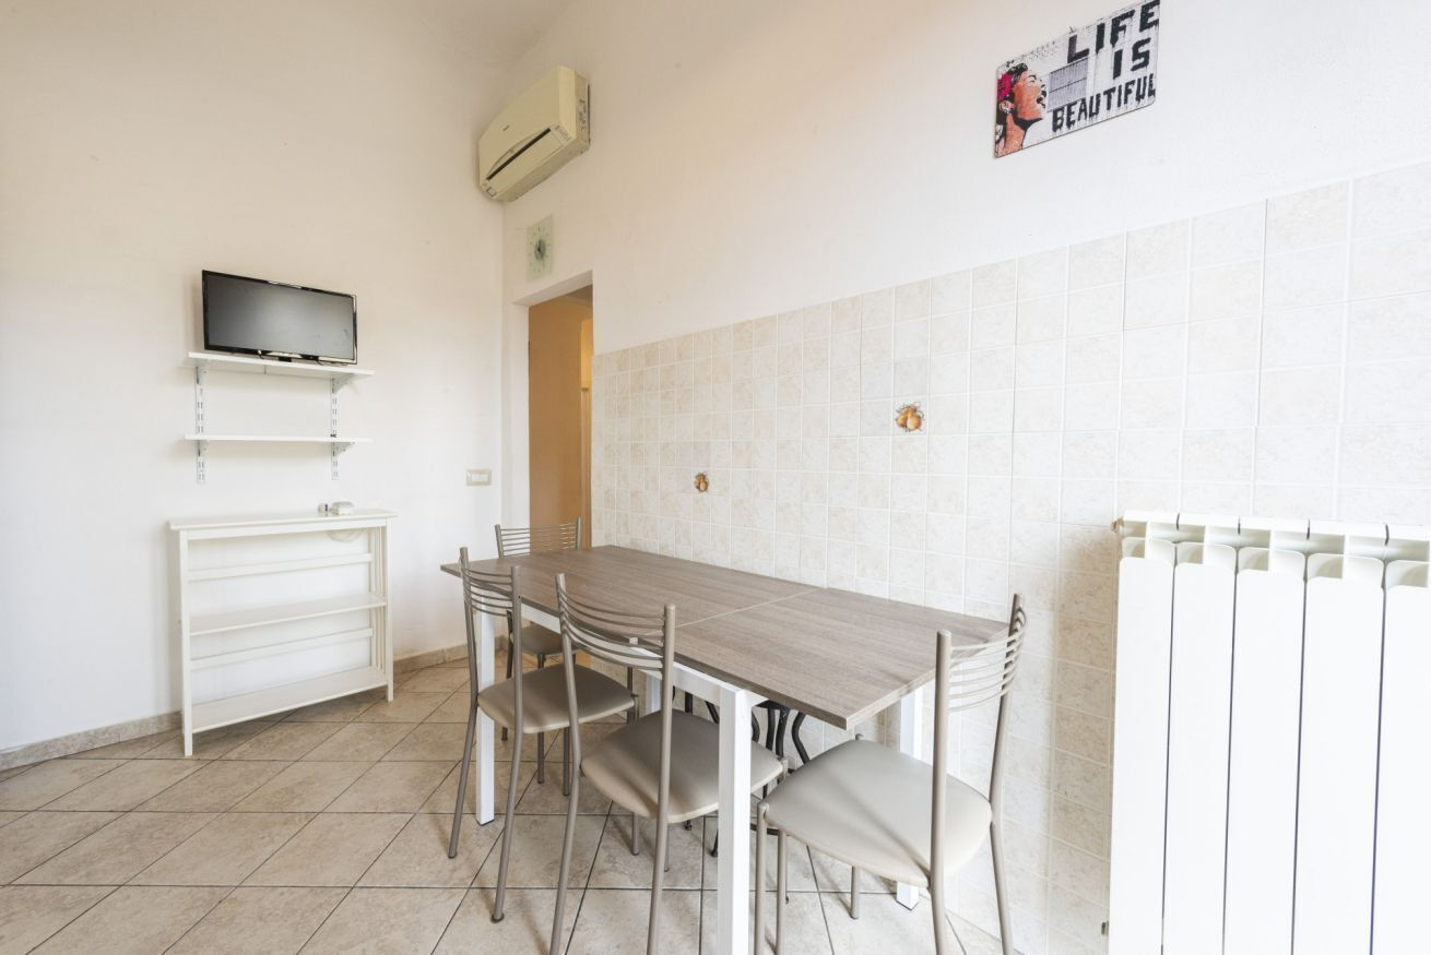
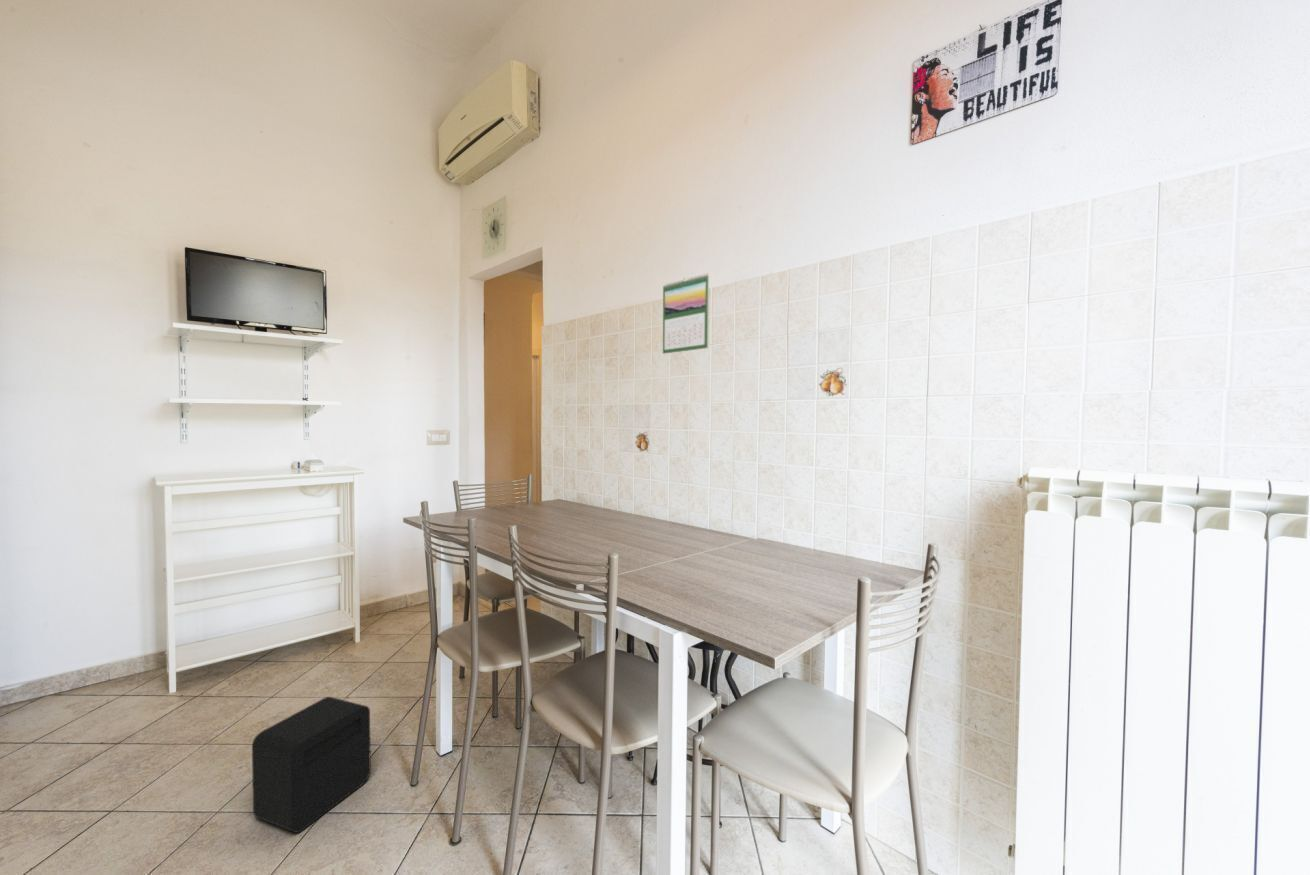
+ calendar (684, 314)
+ air purifier (312, 758)
